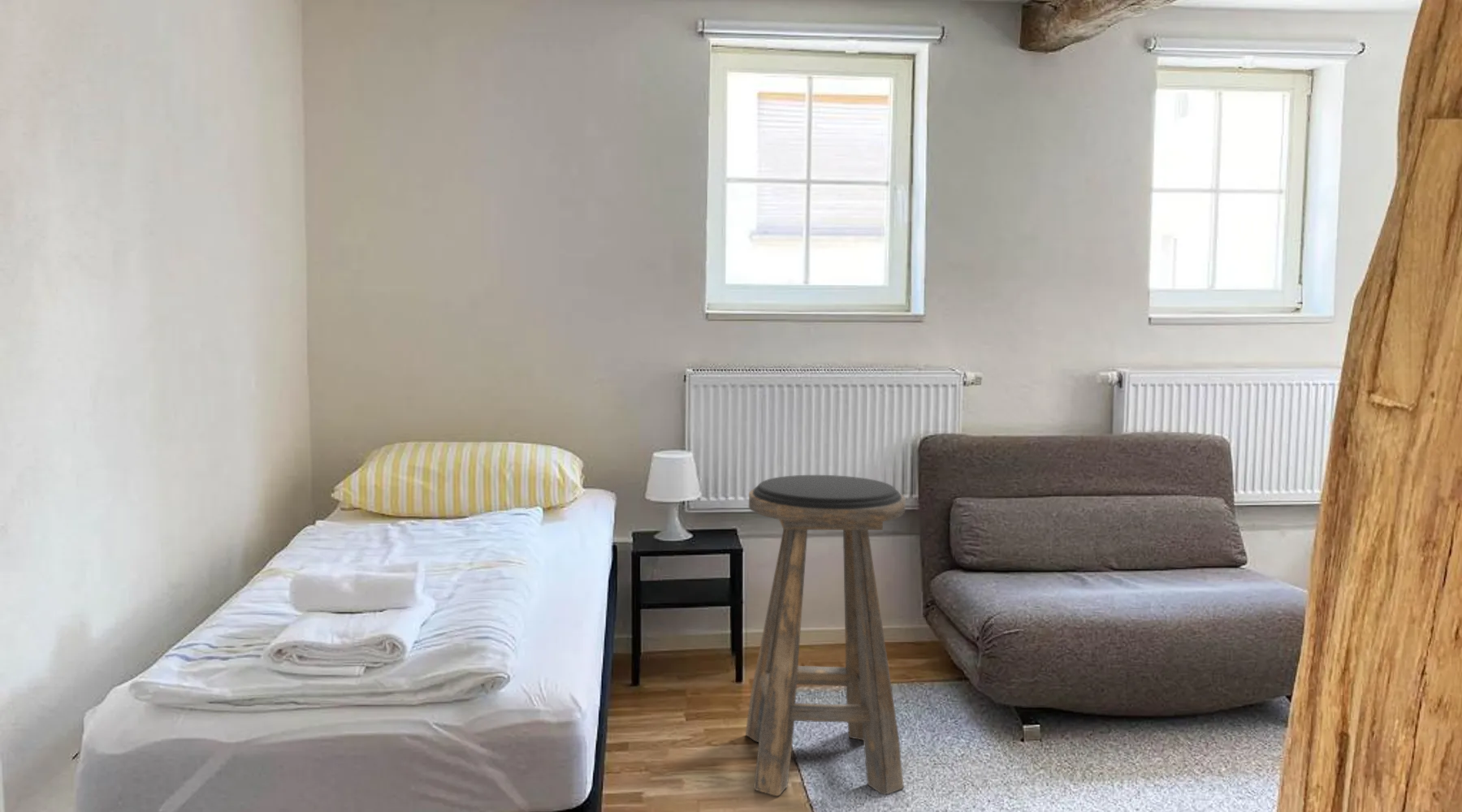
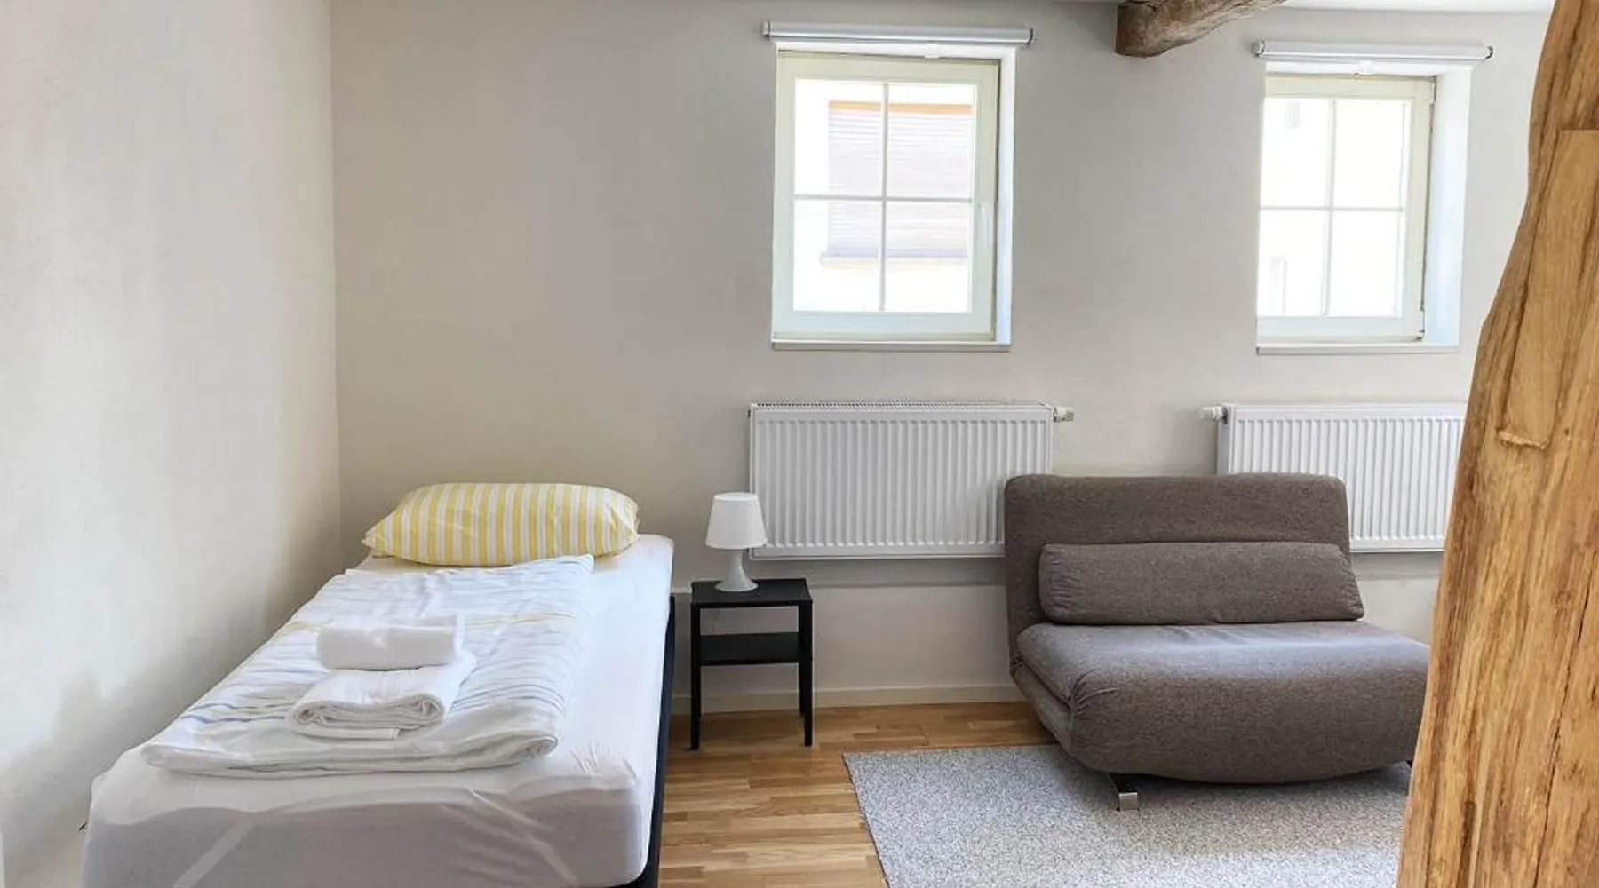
- stool (845, 624)
